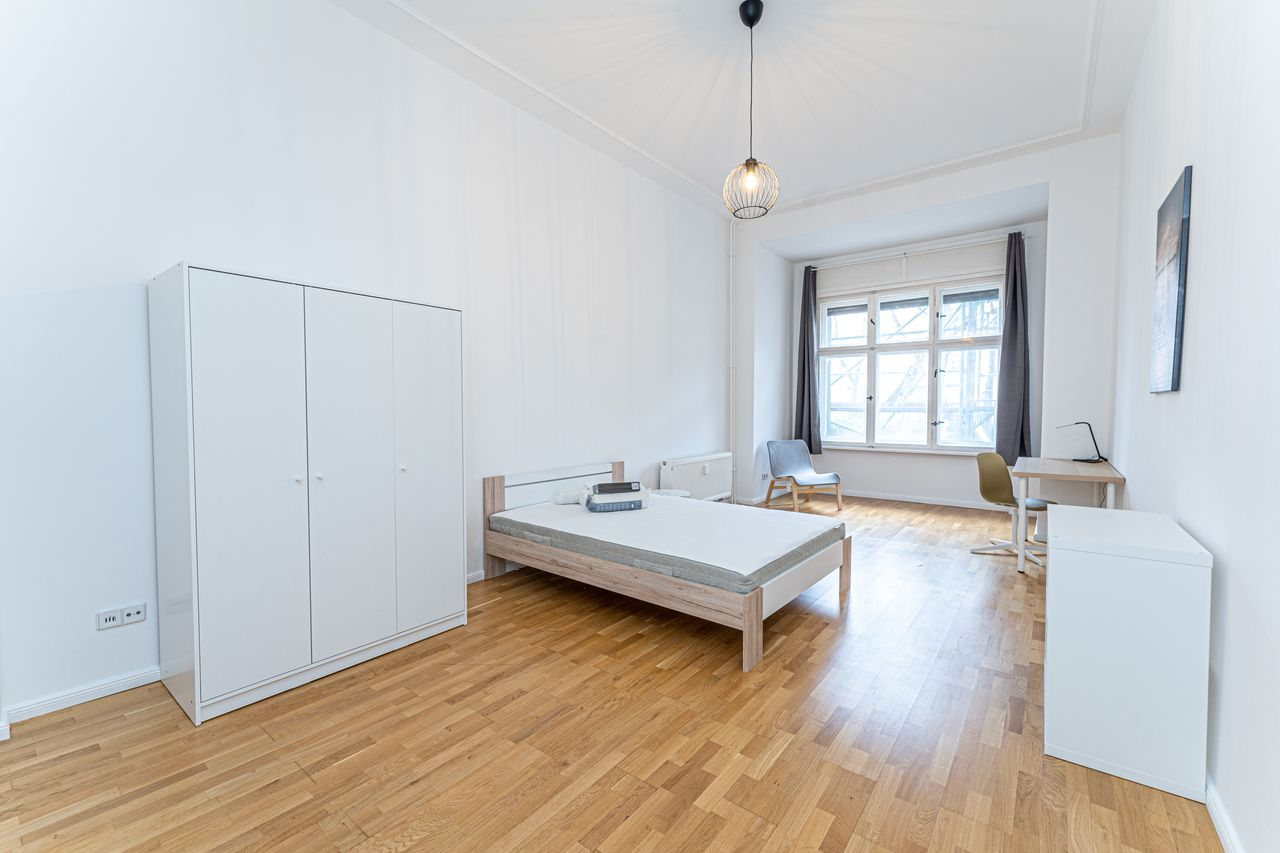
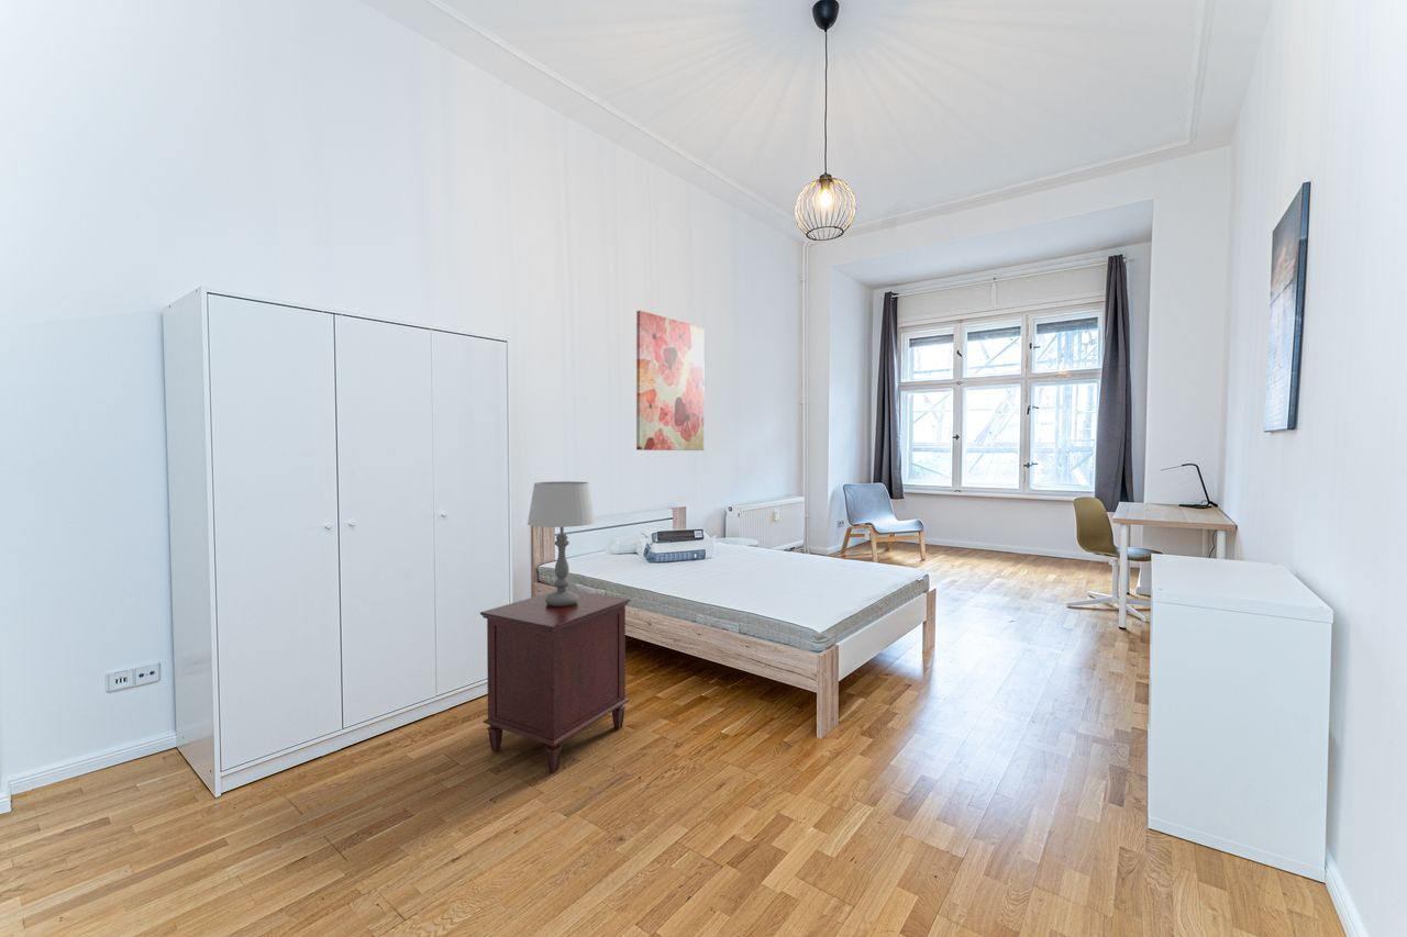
+ wall art (672, 384)
+ nightstand (558, 671)
+ table lamp (562, 543)
